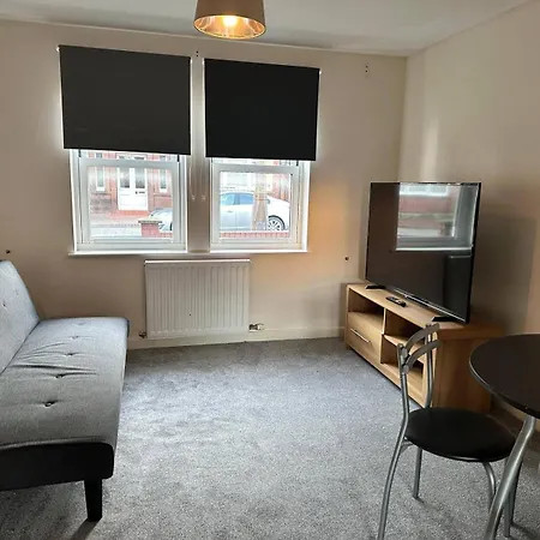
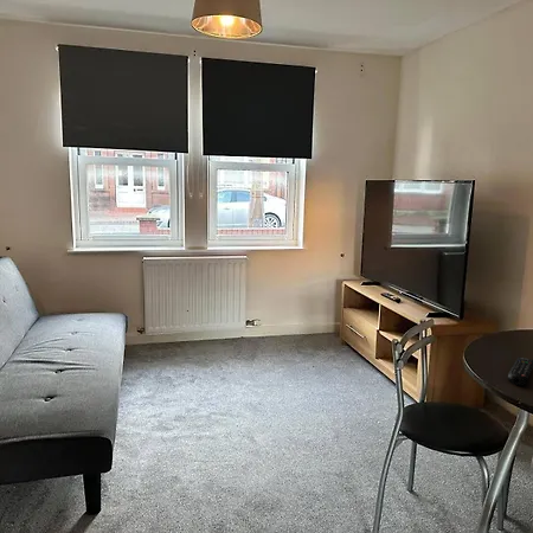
+ remote control (521, 370)
